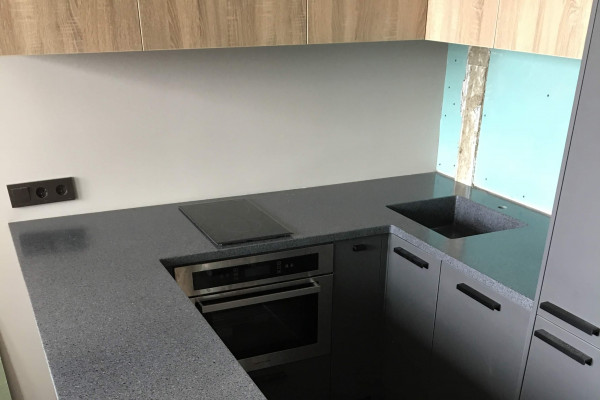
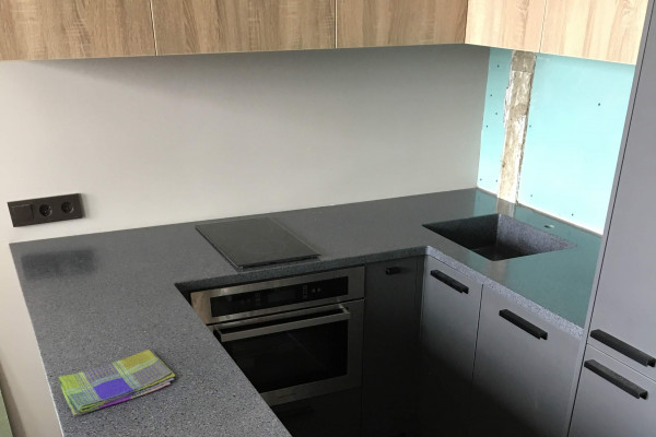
+ dish towel (116, 378)
